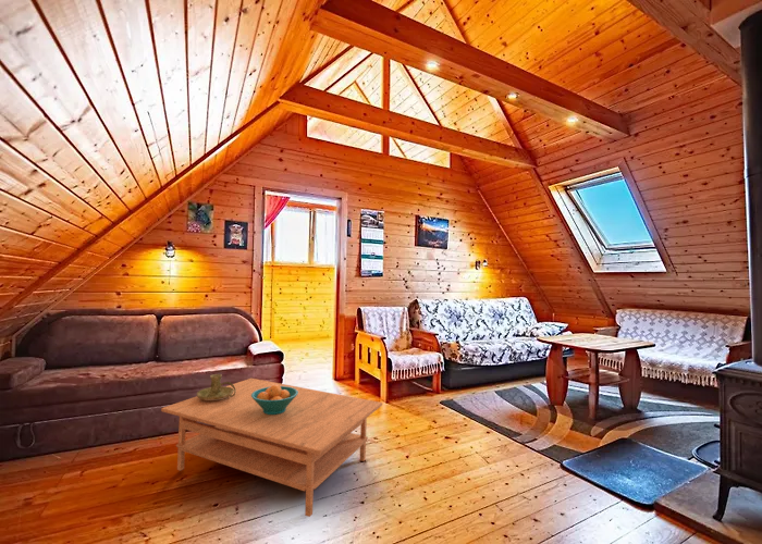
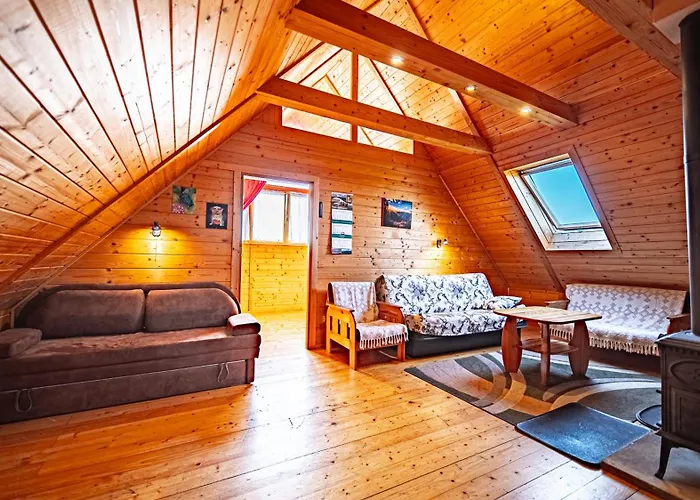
- coffee table (275, 434)
- fruit bowl (274, 397)
- candle holder (219, 386)
